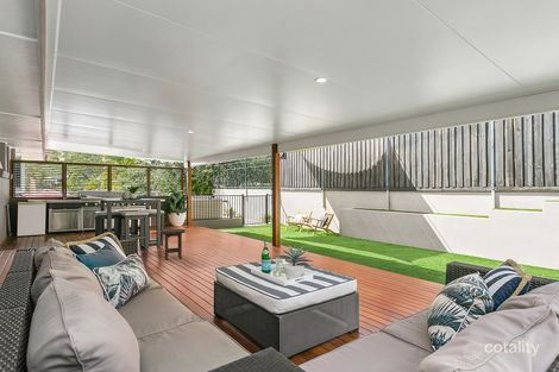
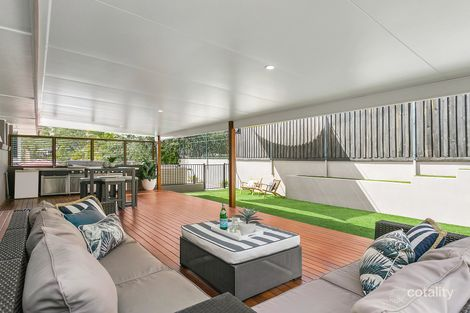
- stool (172, 248)
